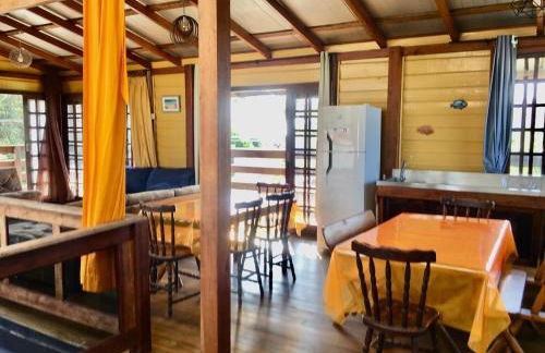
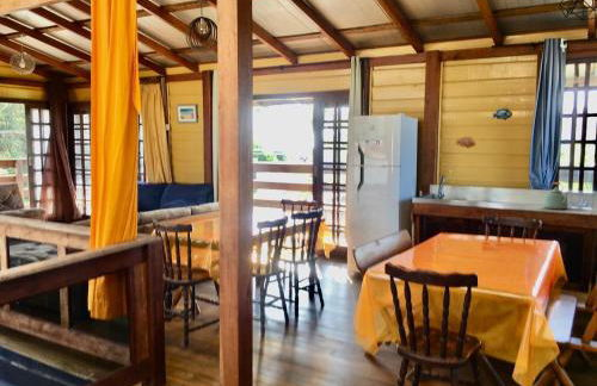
+ kettle (556, 195)
